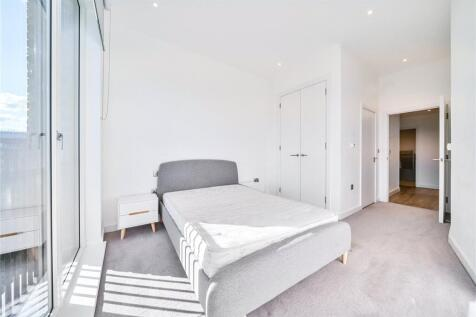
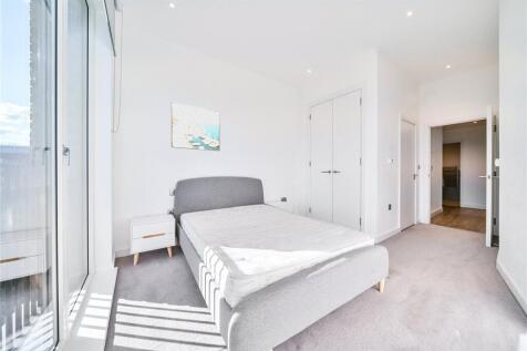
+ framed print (197, 128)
